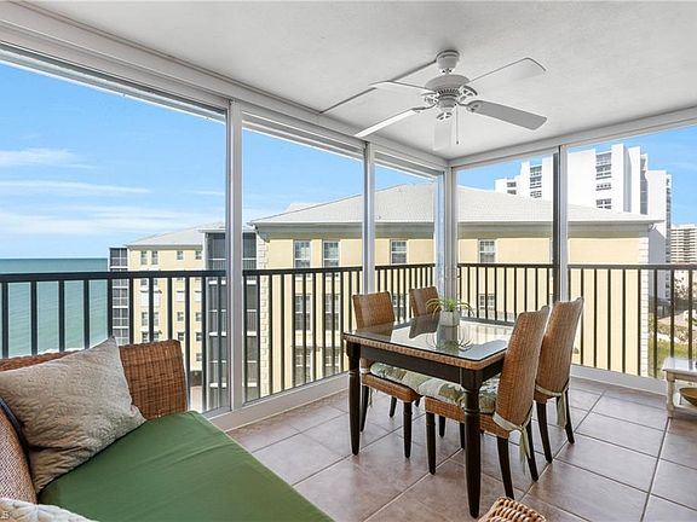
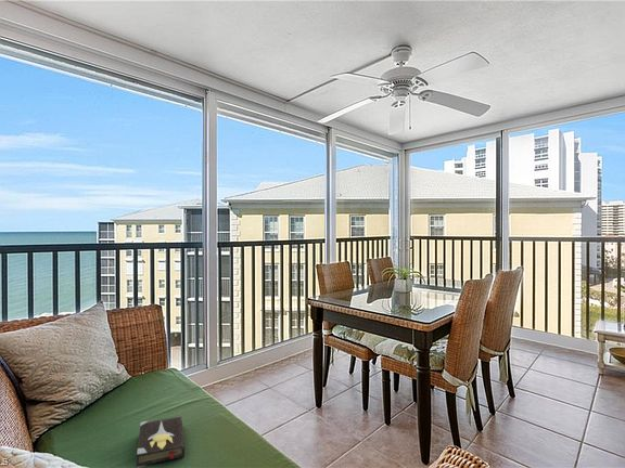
+ hardback book (161, 438)
